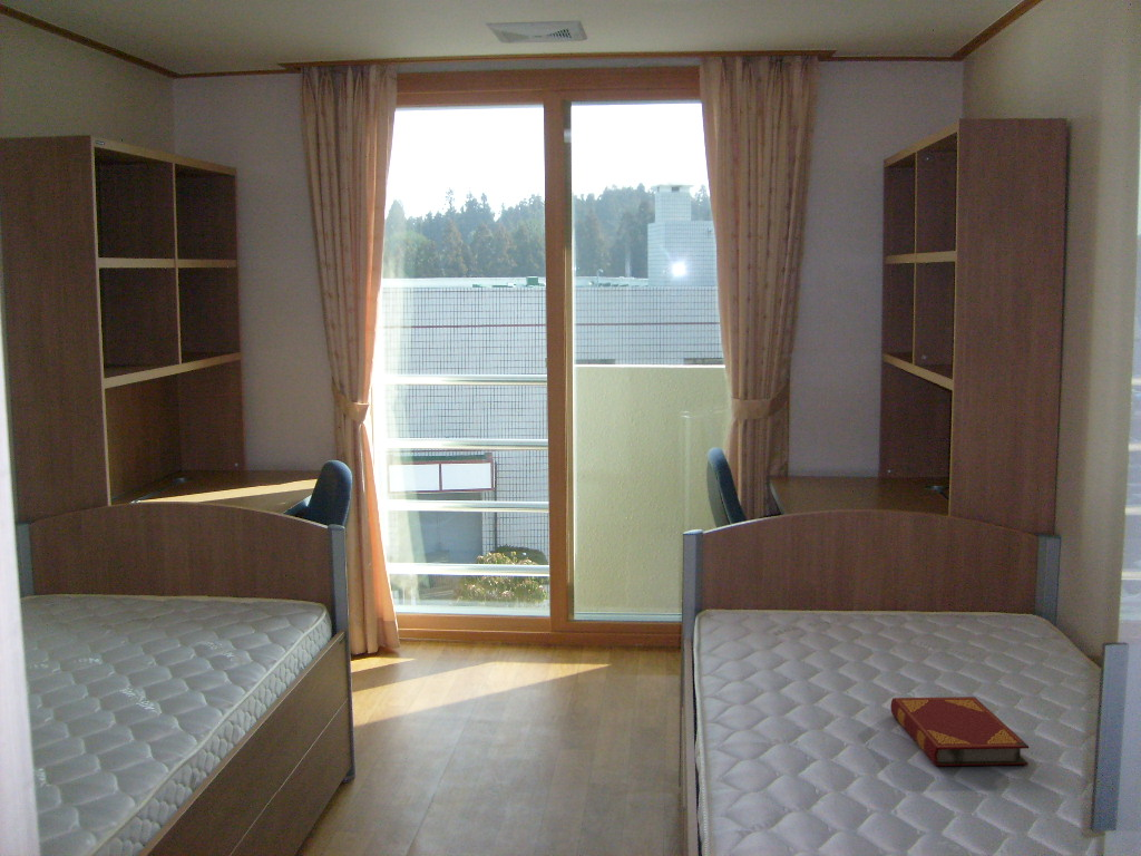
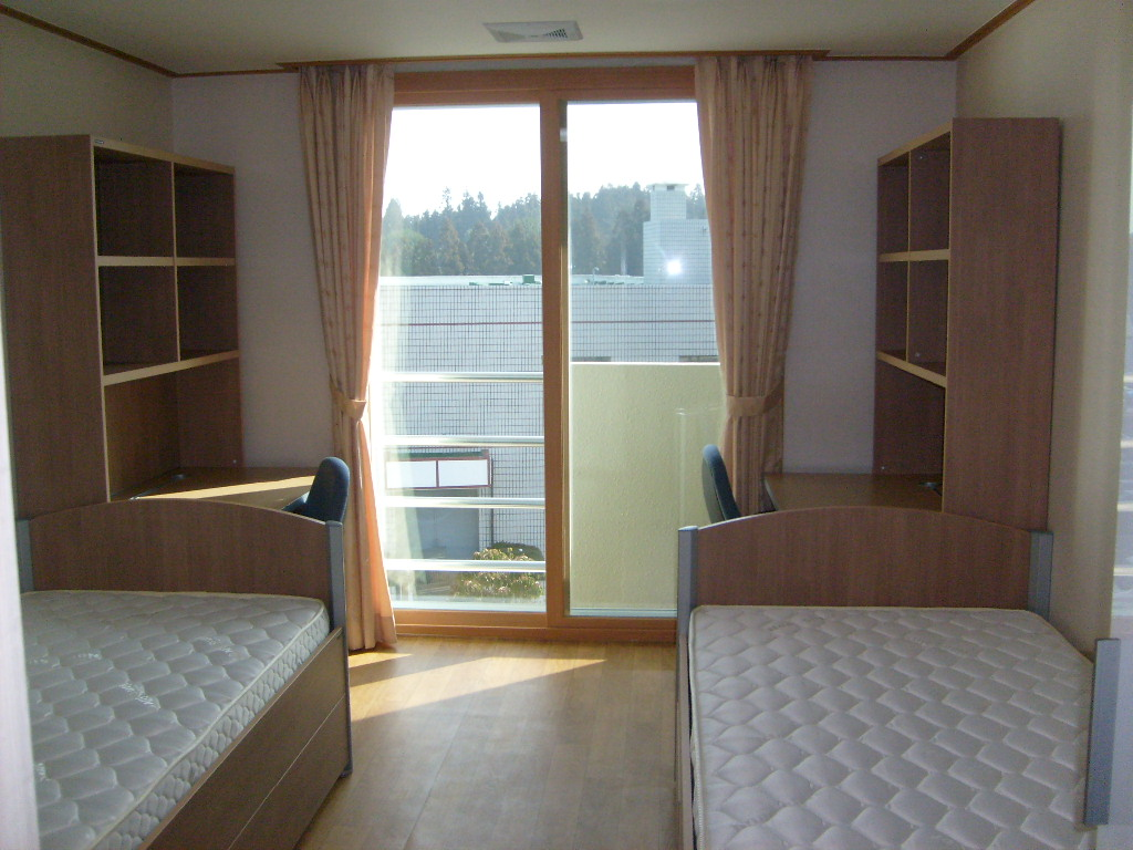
- hardback book (955, 729)
